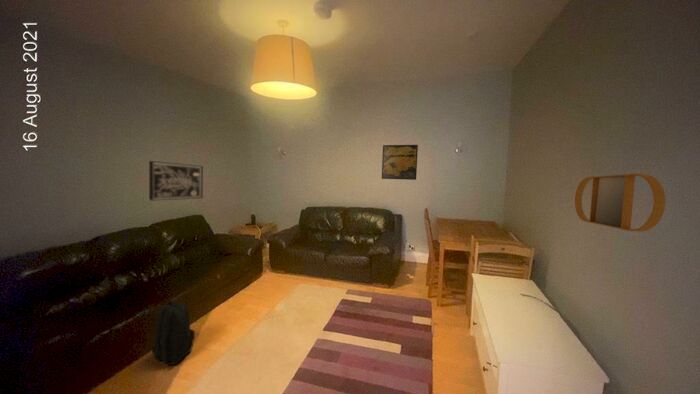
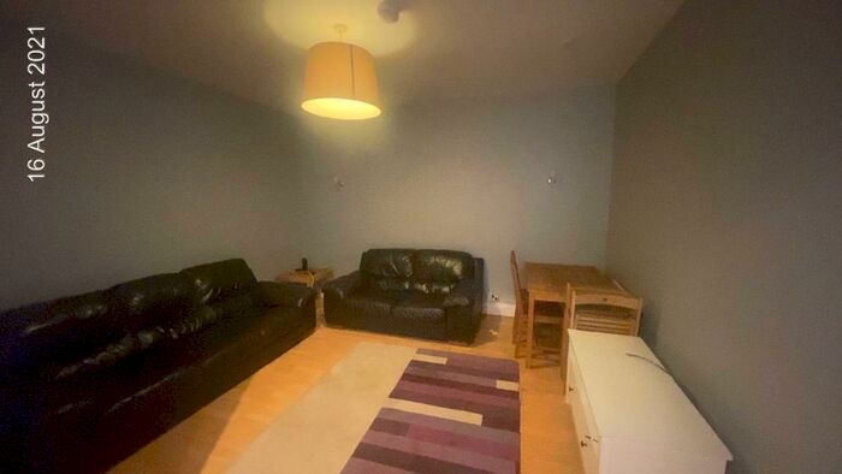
- backpack (173, 328)
- home mirror (610, 200)
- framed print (399, 162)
- wall art (178, 181)
